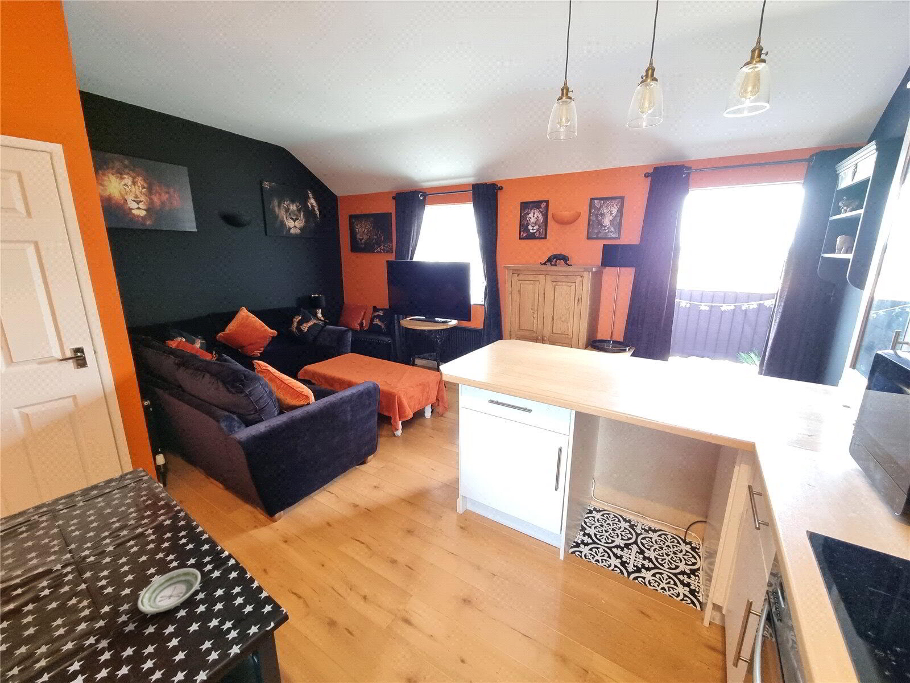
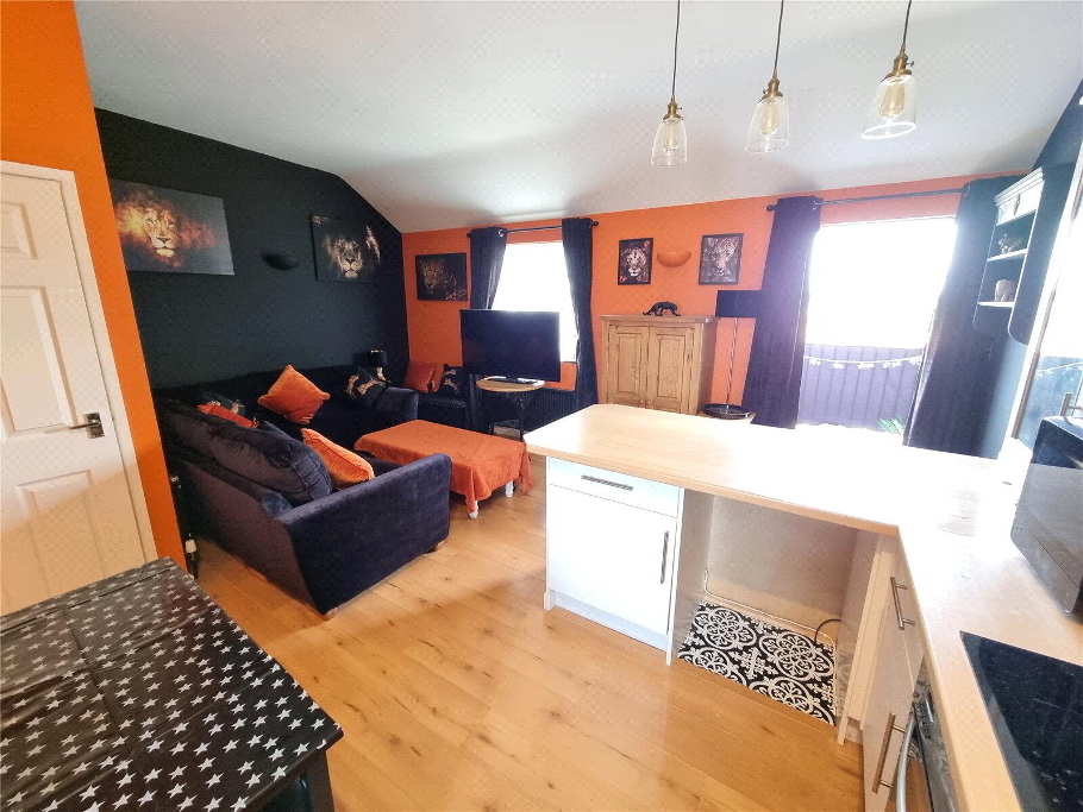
- saucer (171, 592)
